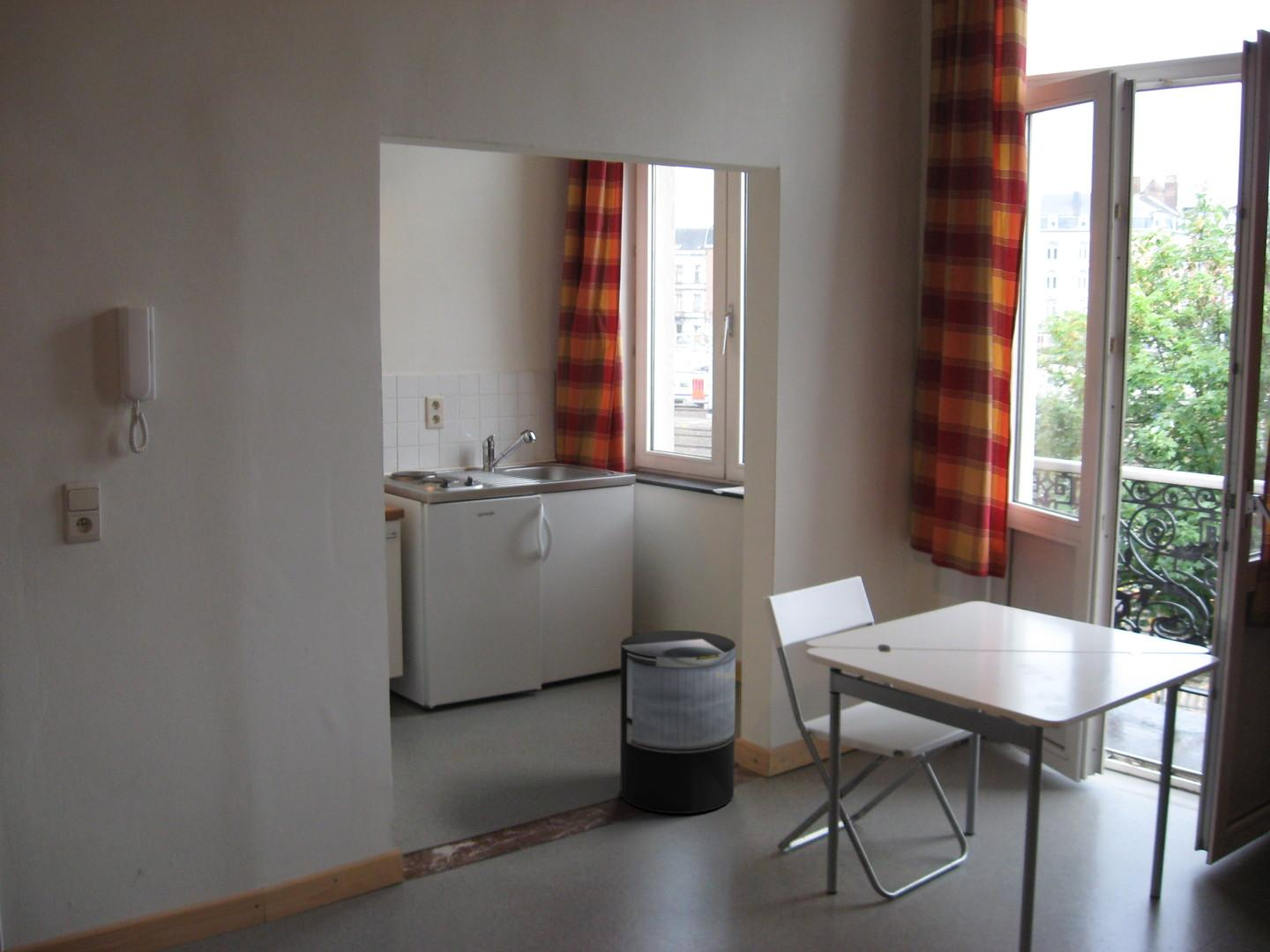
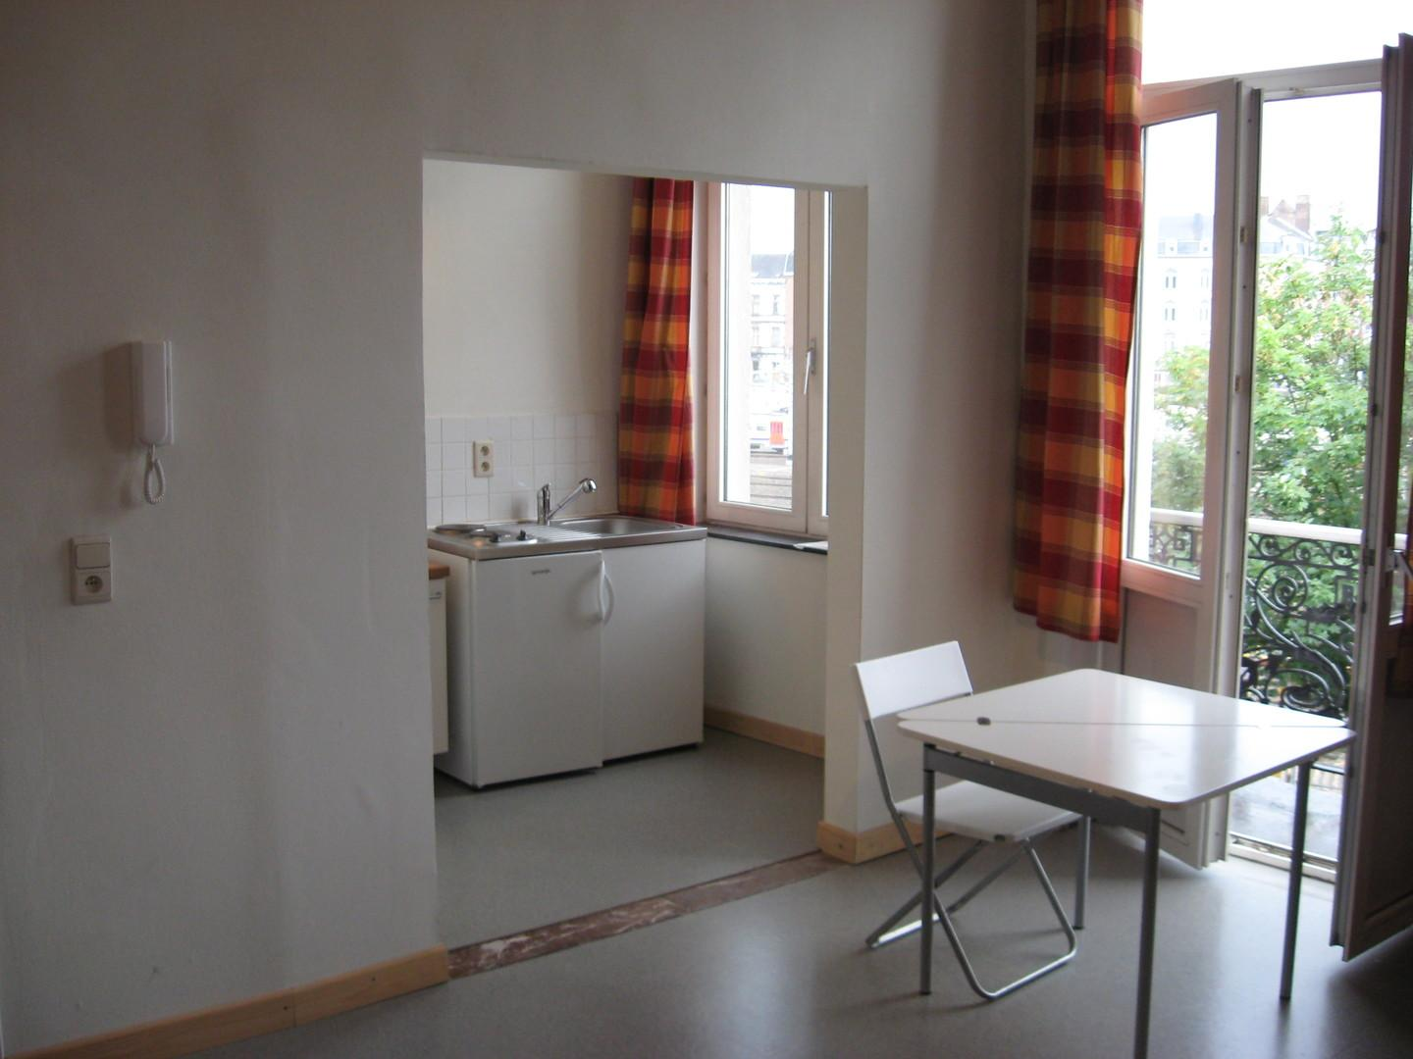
- trash can (677, 718)
